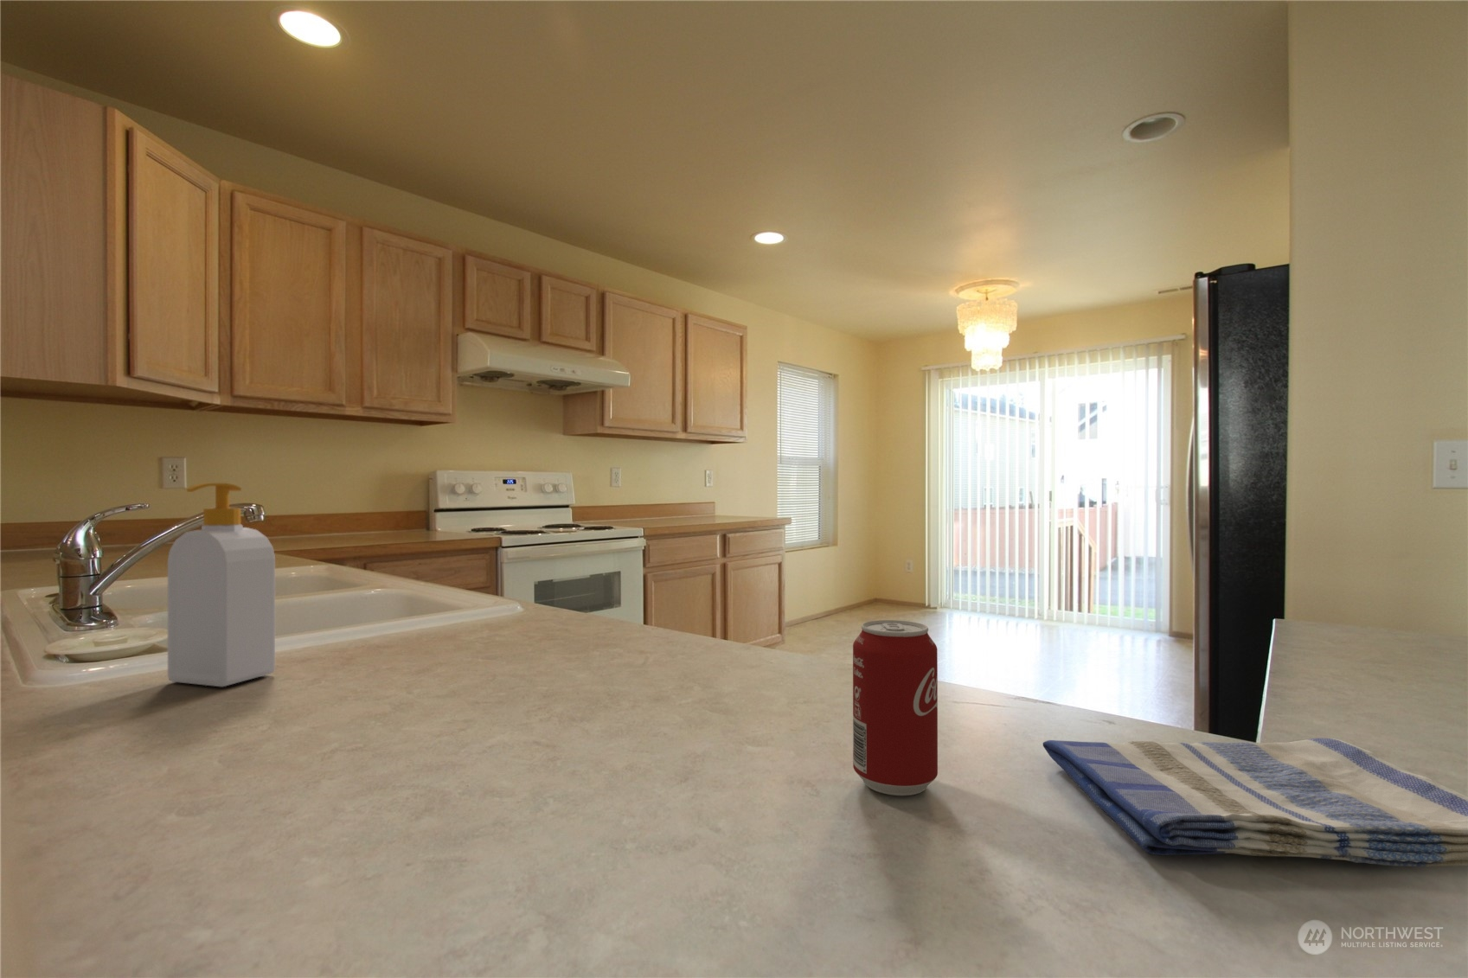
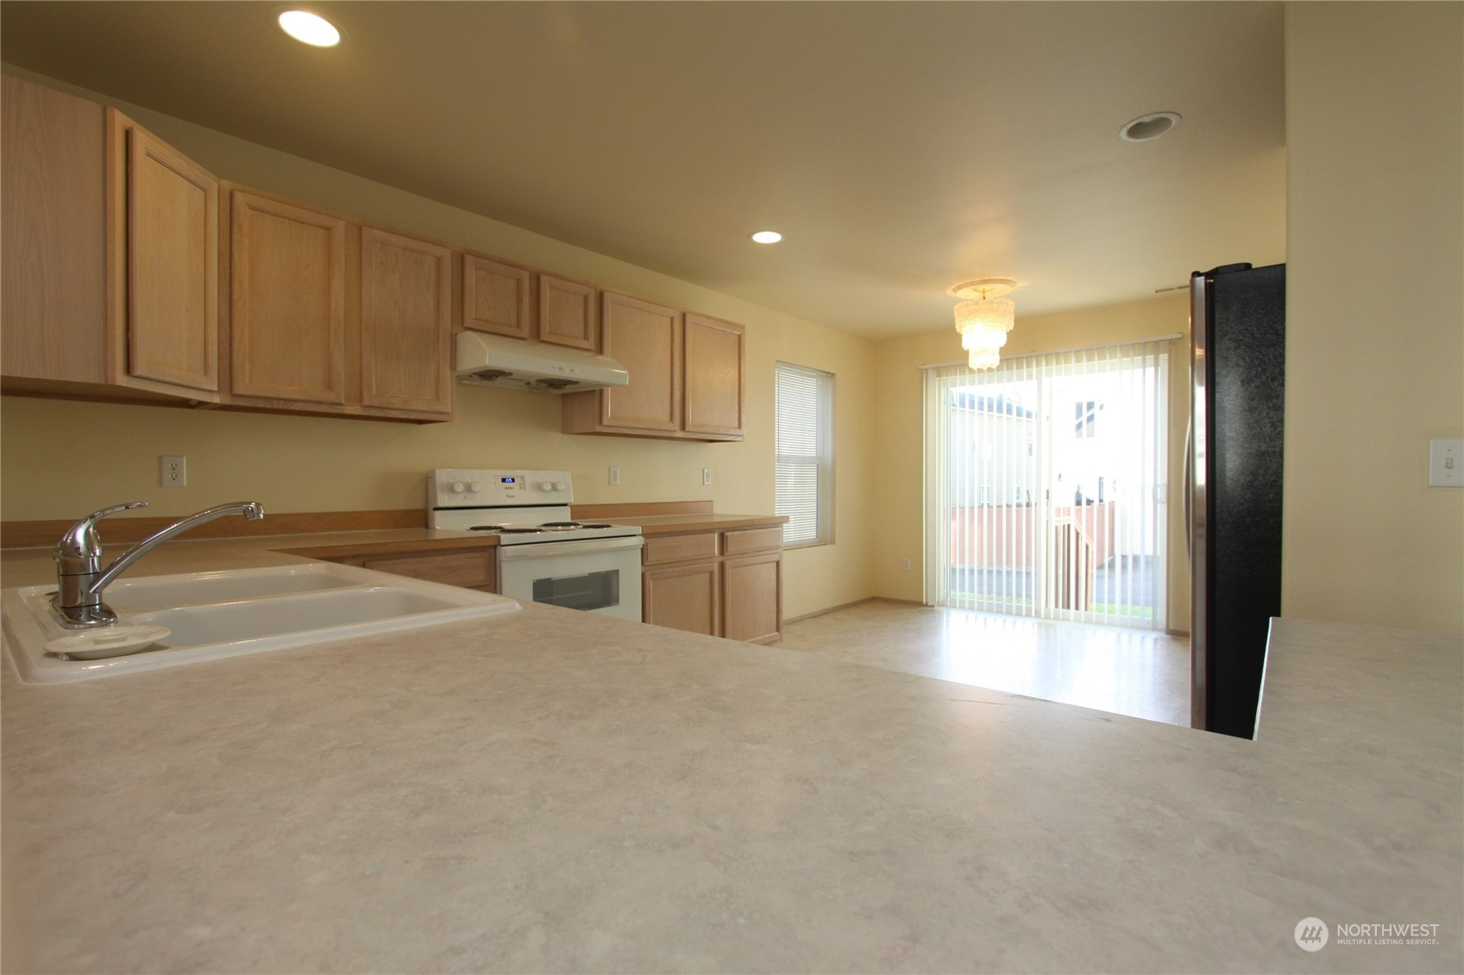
- dish towel (1255, 785)
- soap bottle (219, 581)
- beverage can (895, 704)
